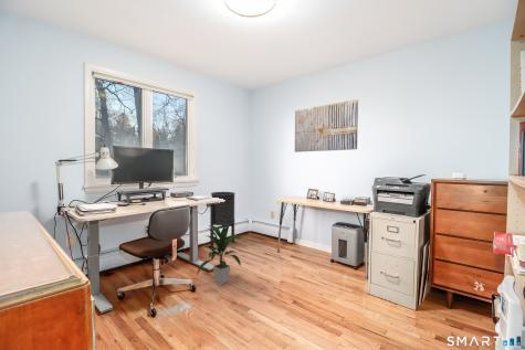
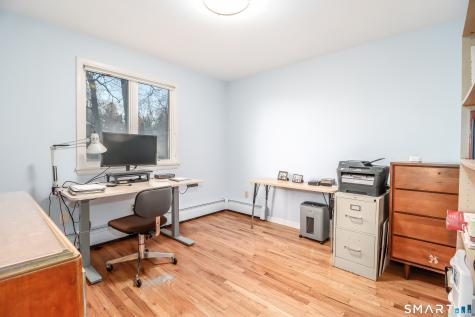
- wall art (323, 128)
- indoor plant (219, 252)
- trash can (222, 219)
